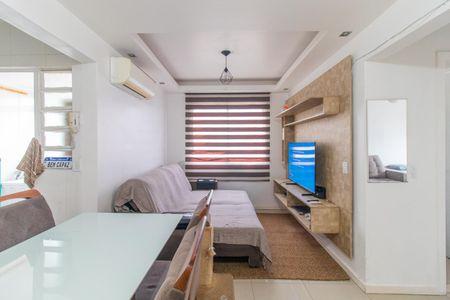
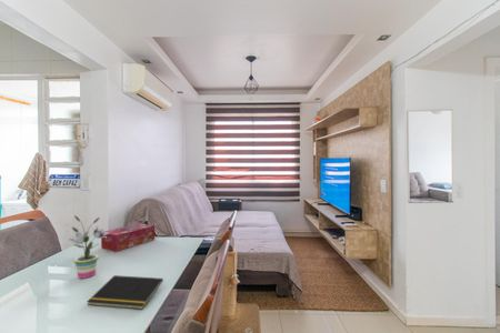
+ notepad (127, 290)
+ potted plant (89, 243)
+ tissue box (129, 235)
